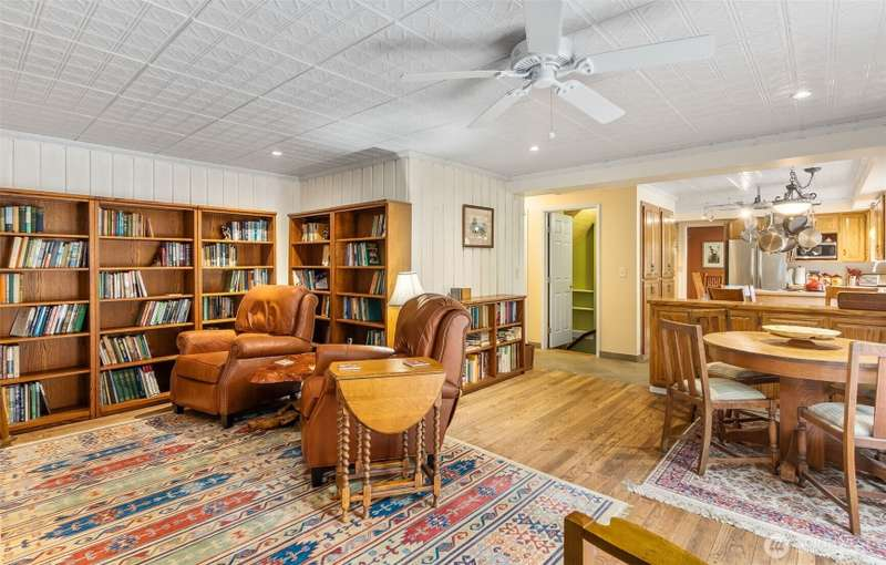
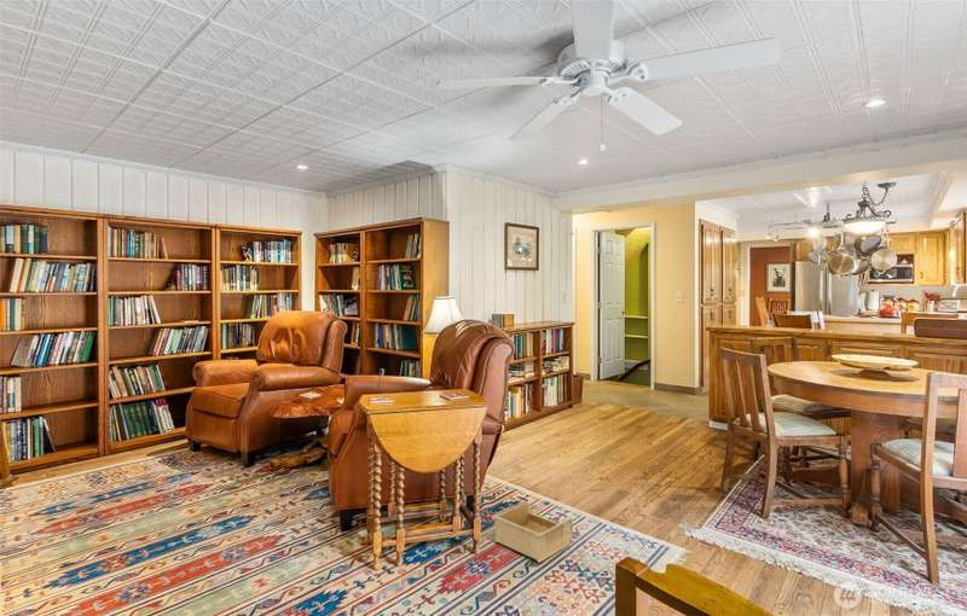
+ storage bin (533, 528)
